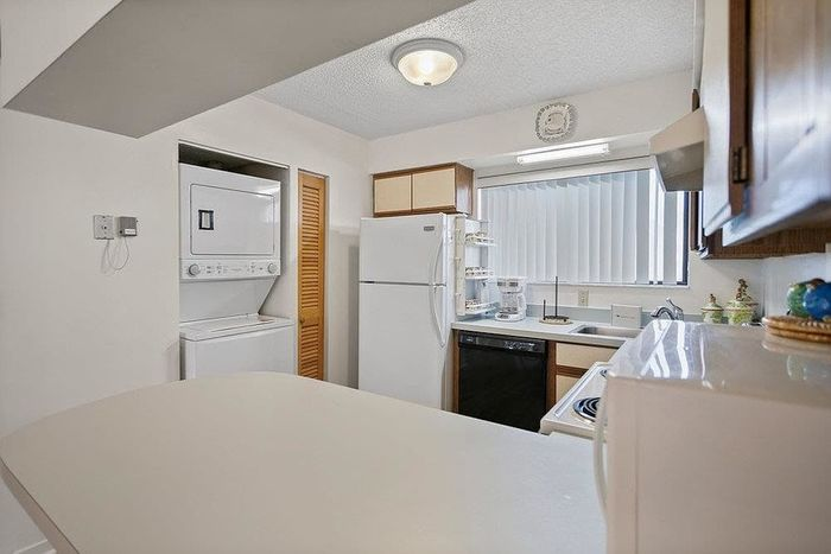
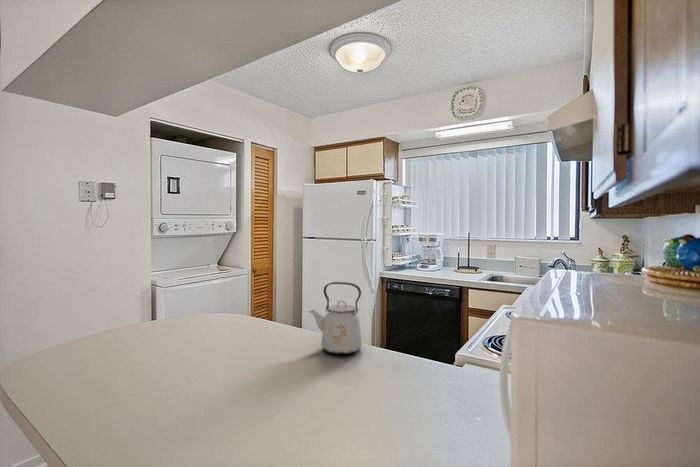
+ kettle (334, 315)
